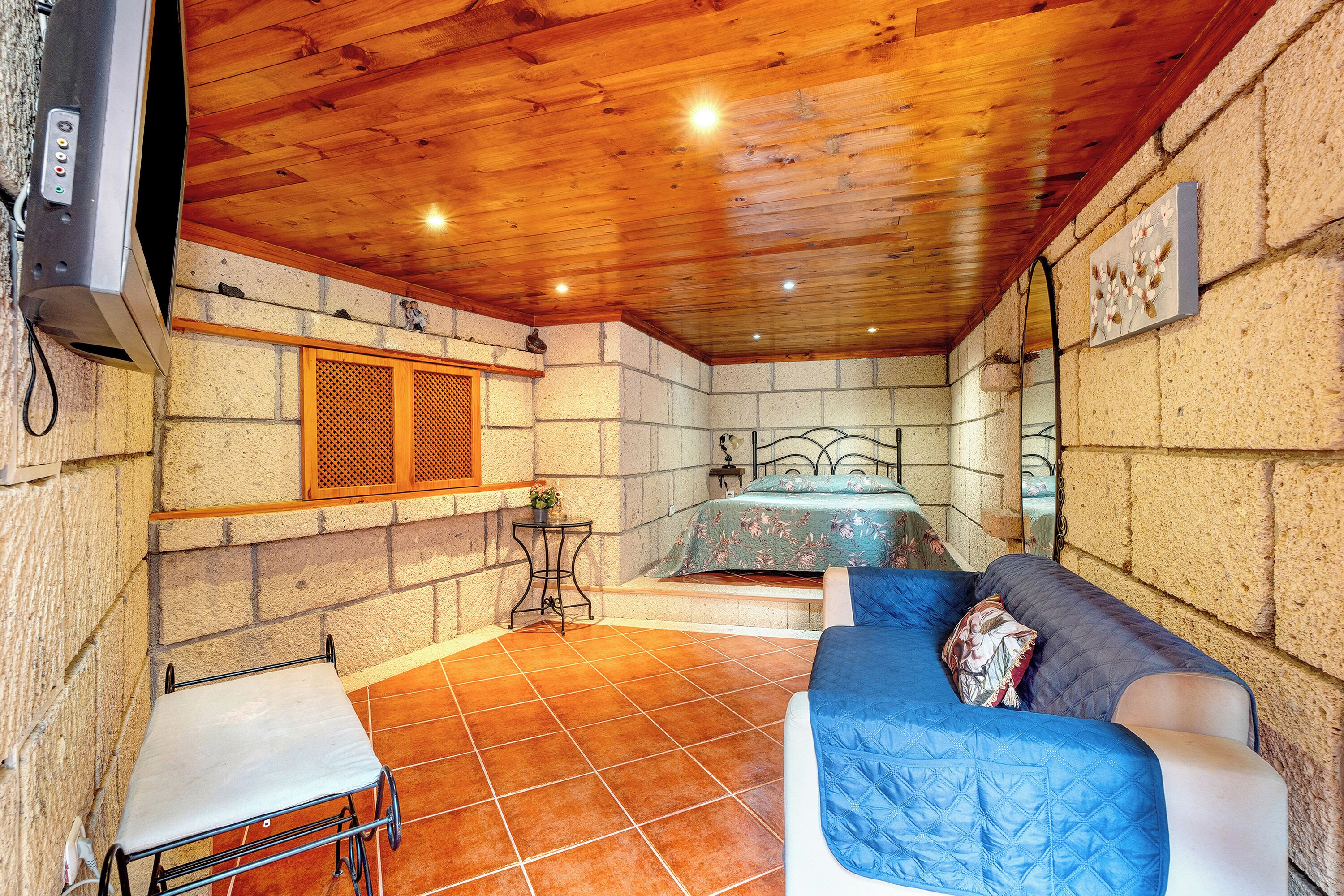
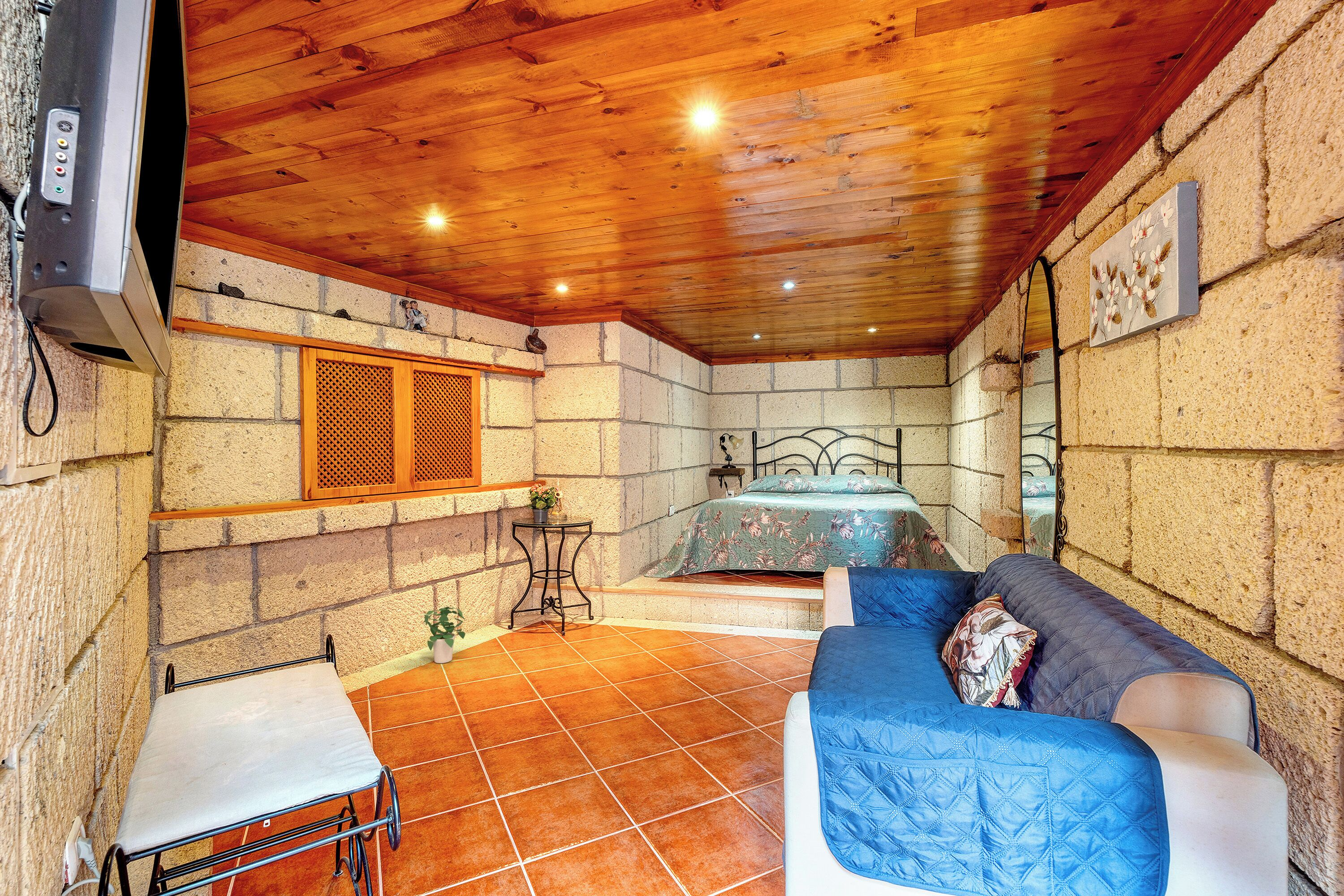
+ potted plant (444, 633)
